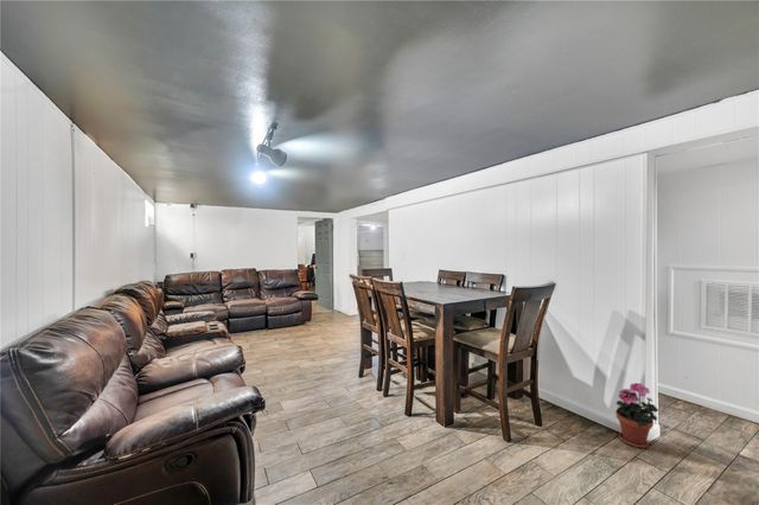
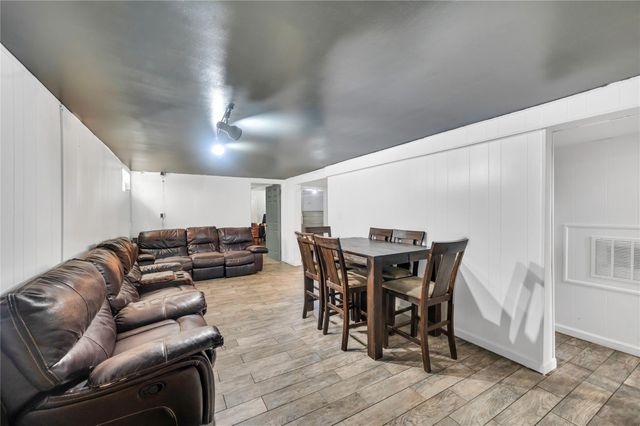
- potted plant (634, 411)
